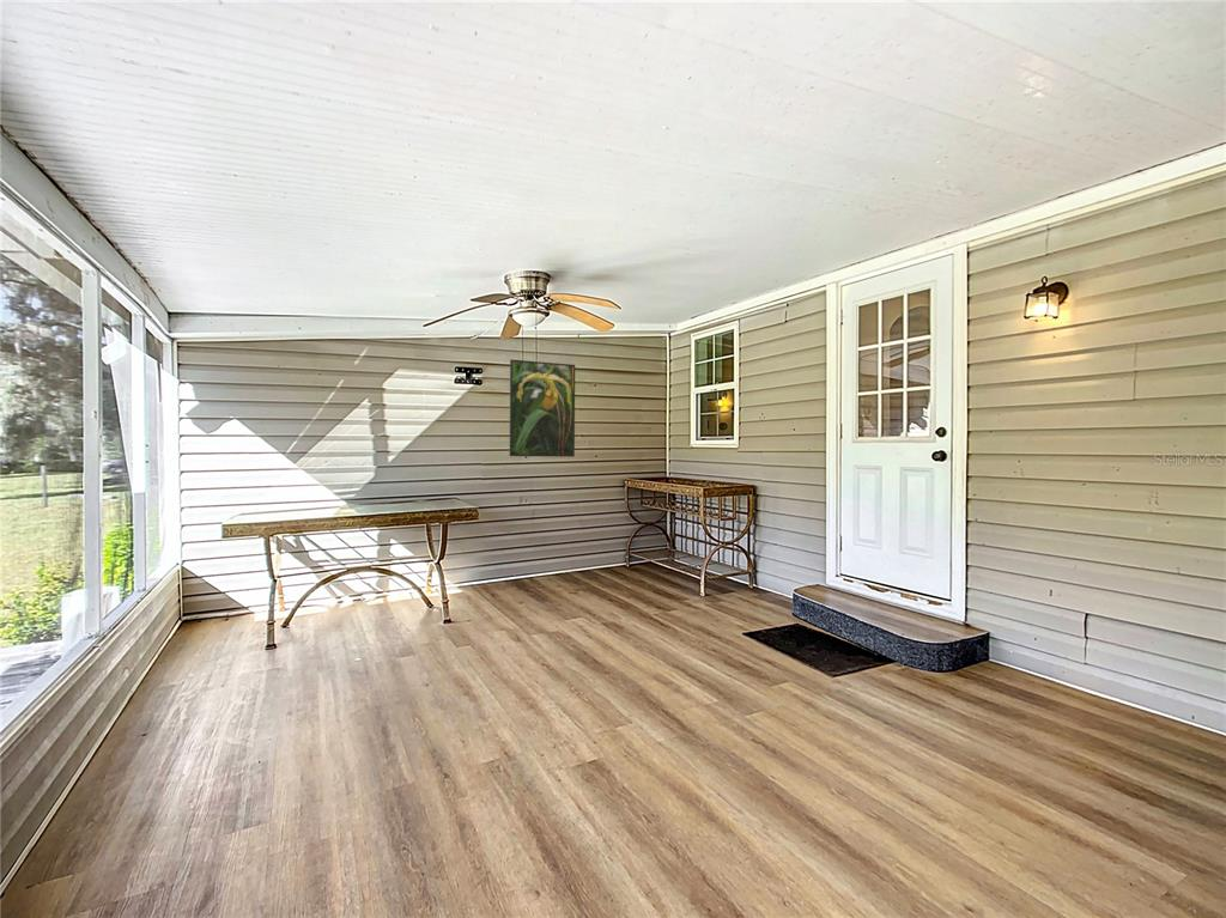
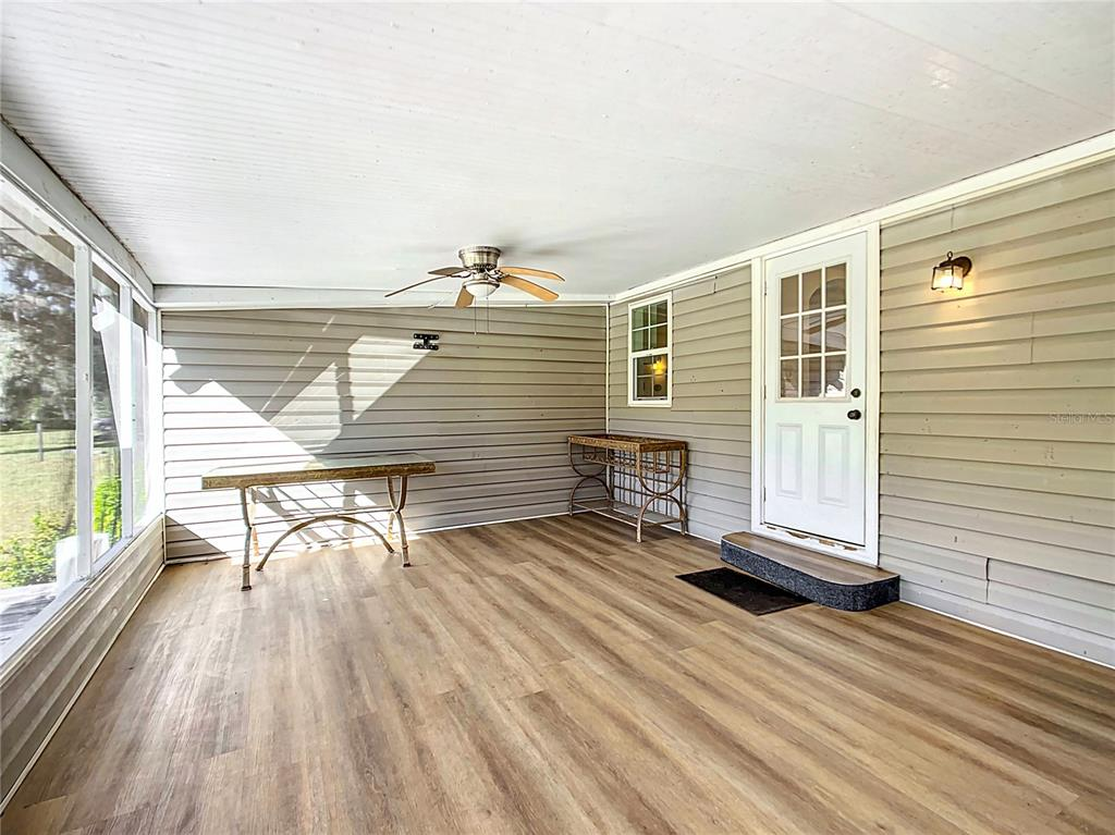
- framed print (542, 409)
